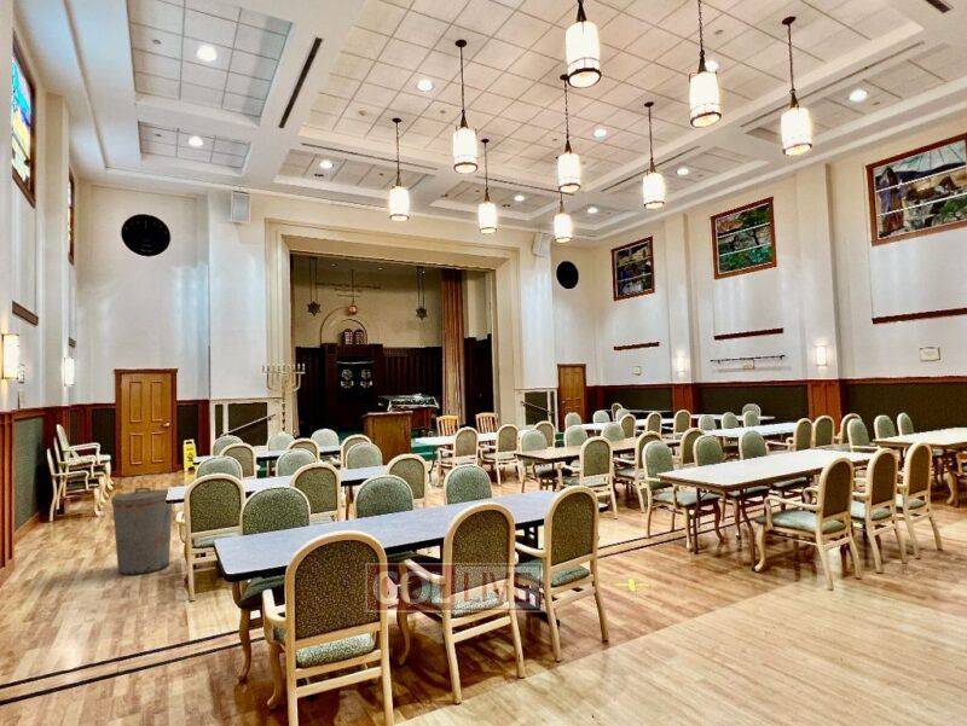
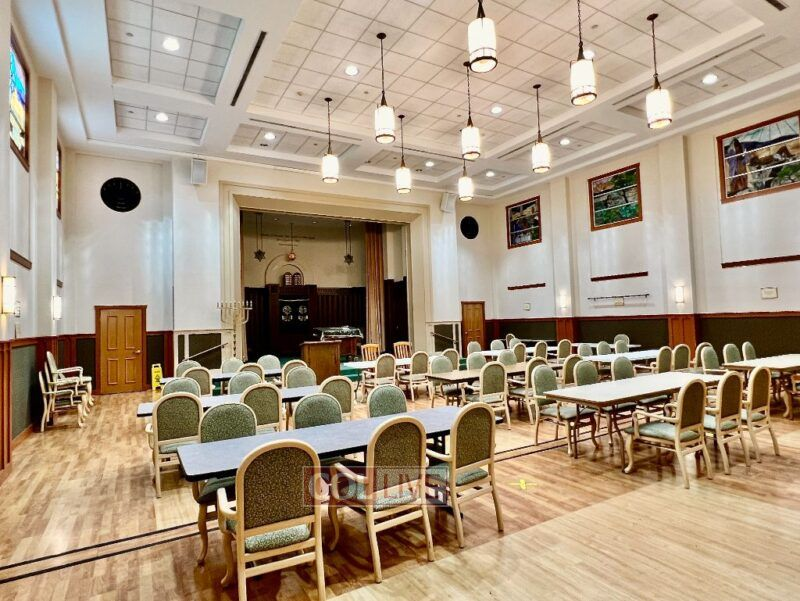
- trash can (143, 527)
